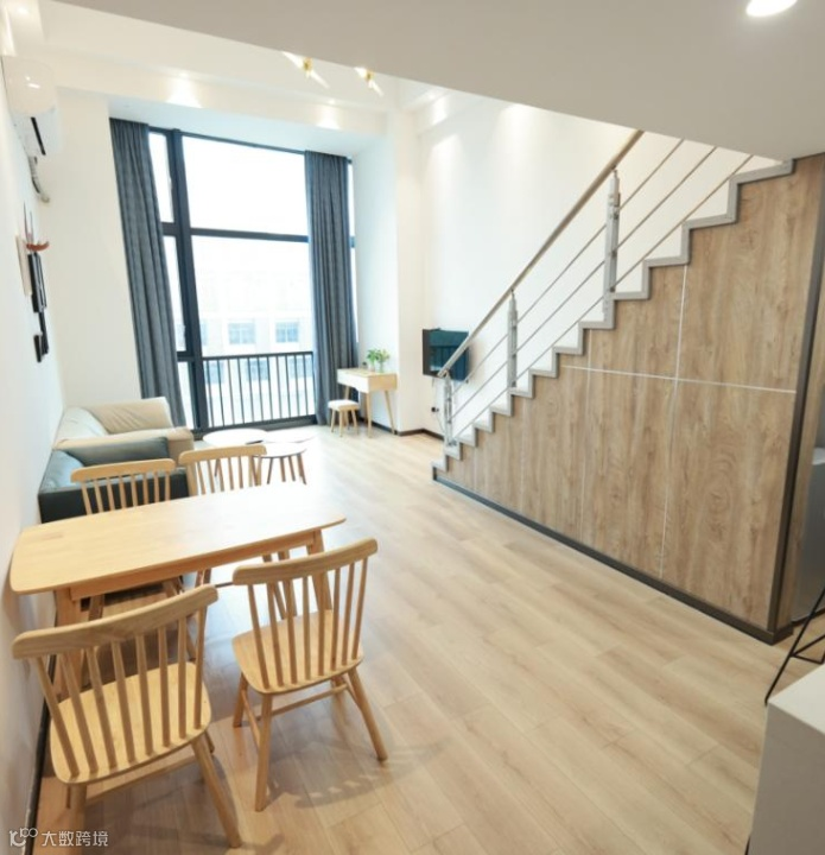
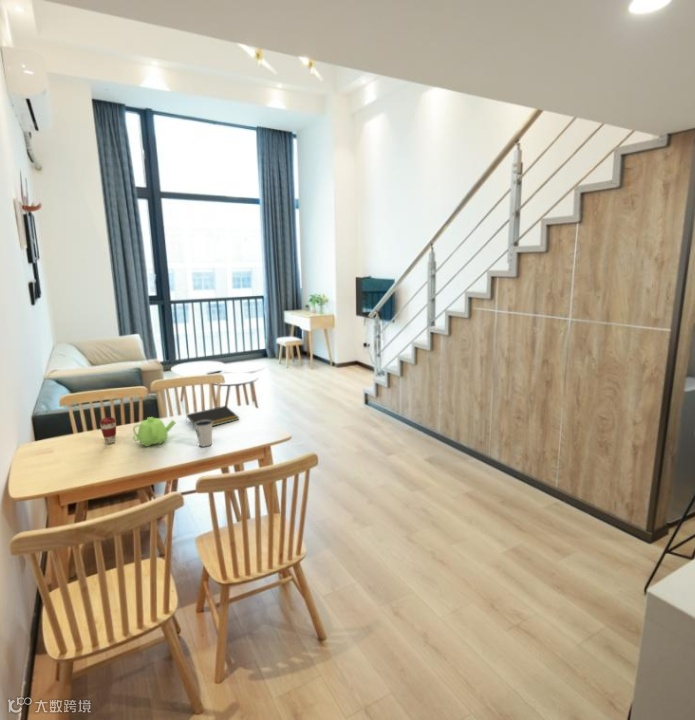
+ coffee cup (109, 430)
+ dixie cup (204, 433)
+ notepad (213, 416)
+ teapot (155, 429)
